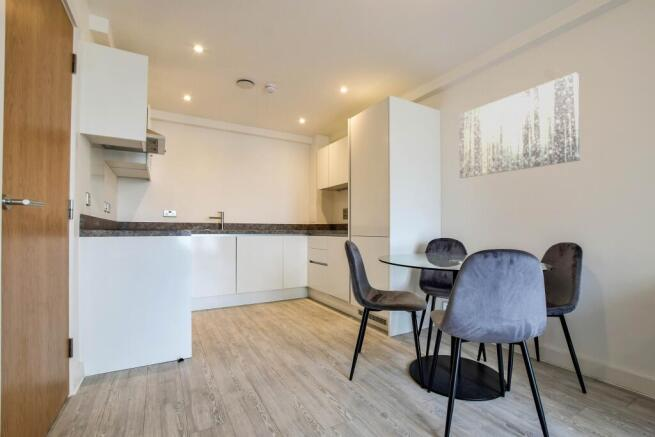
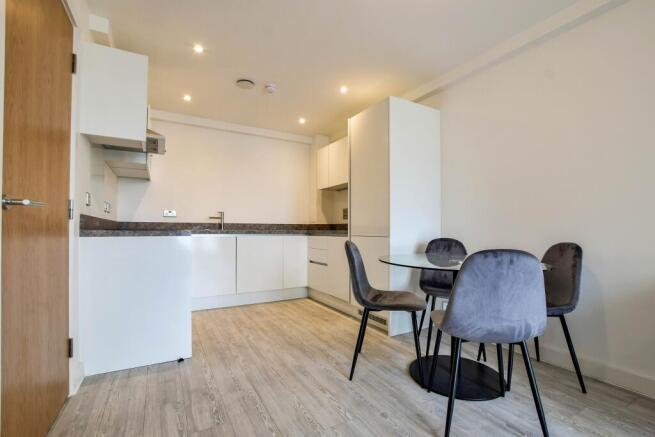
- wall art (509, 133)
